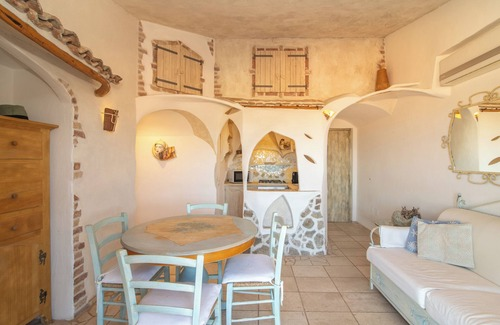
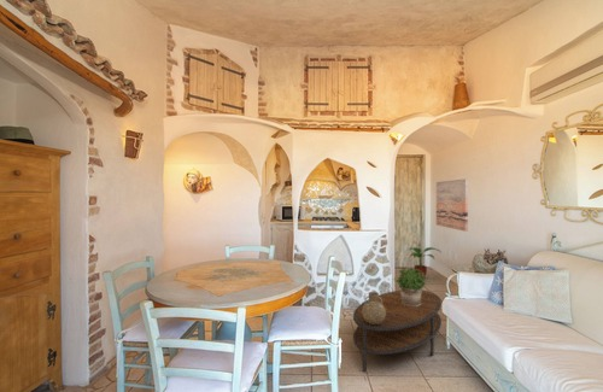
+ potted plant (409, 285)
+ coffee table (399, 324)
+ wall art (450, 204)
+ ceramic vessel (374, 308)
+ potted plant (421, 259)
